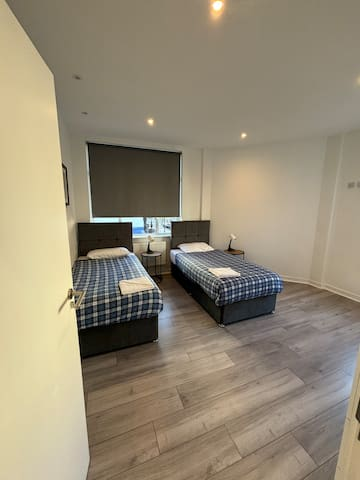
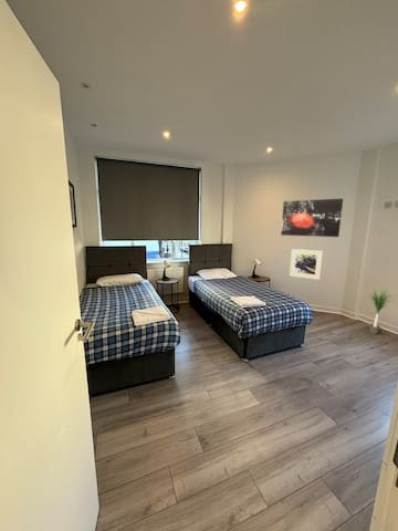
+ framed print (305, 263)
+ wall art (310, 218)
+ potted plant (377, 309)
